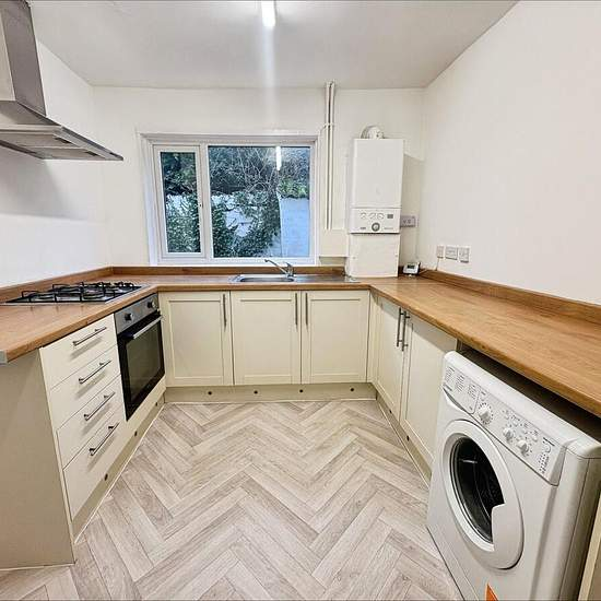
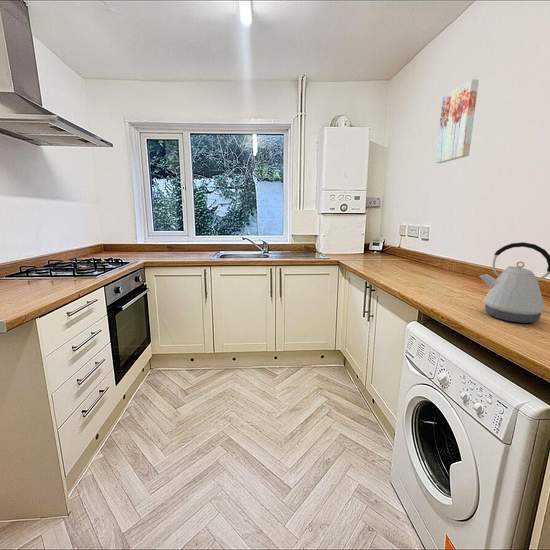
+ wall art (455, 125)
+ kettle (514, 280)
